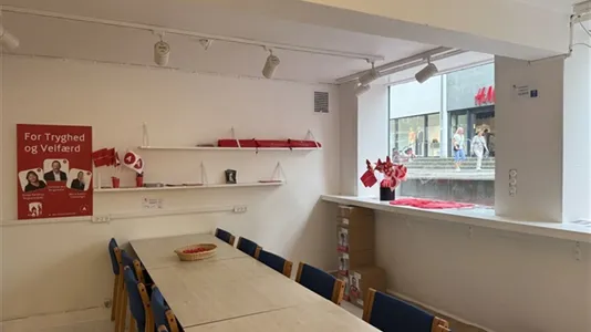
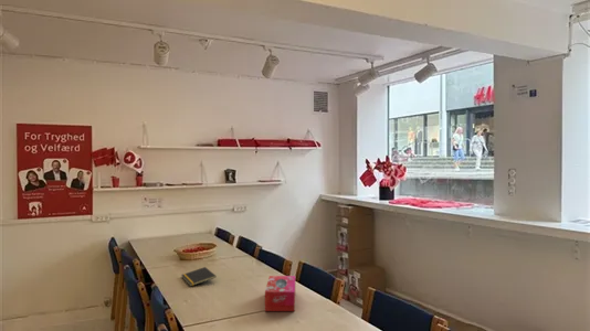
+ tissue box (281, 292)
+ notepad (198, 276)
